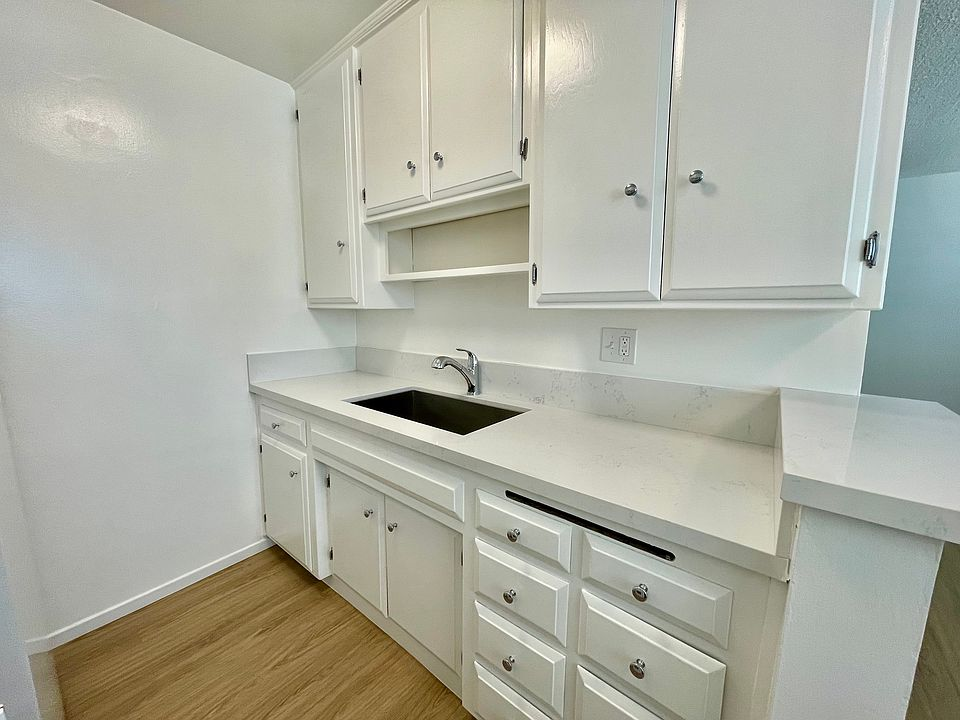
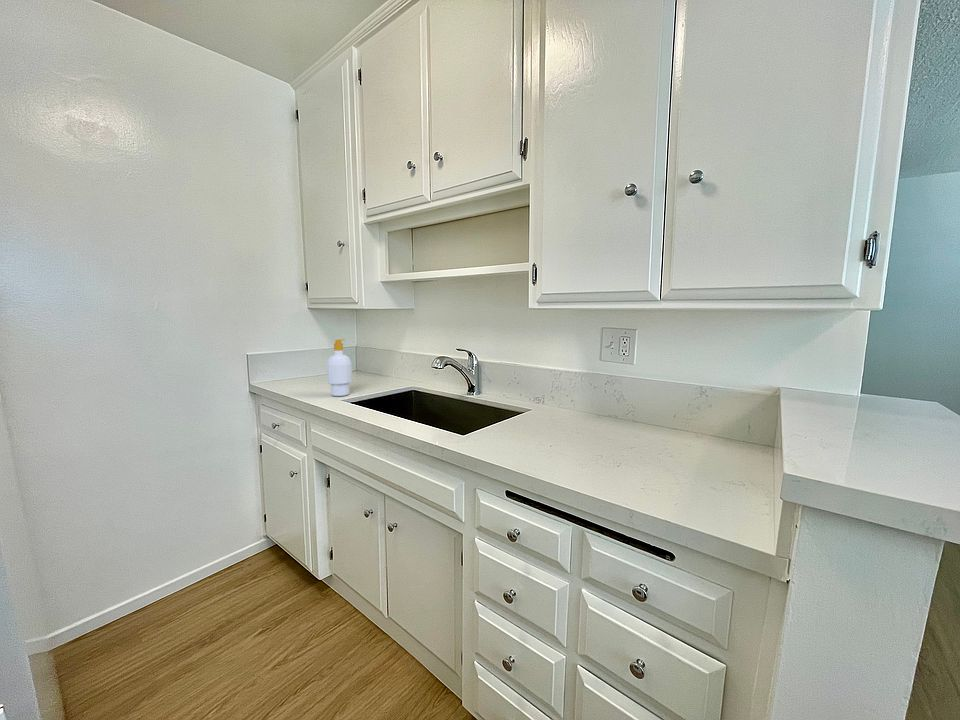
+ soap bottle (339, 367)
